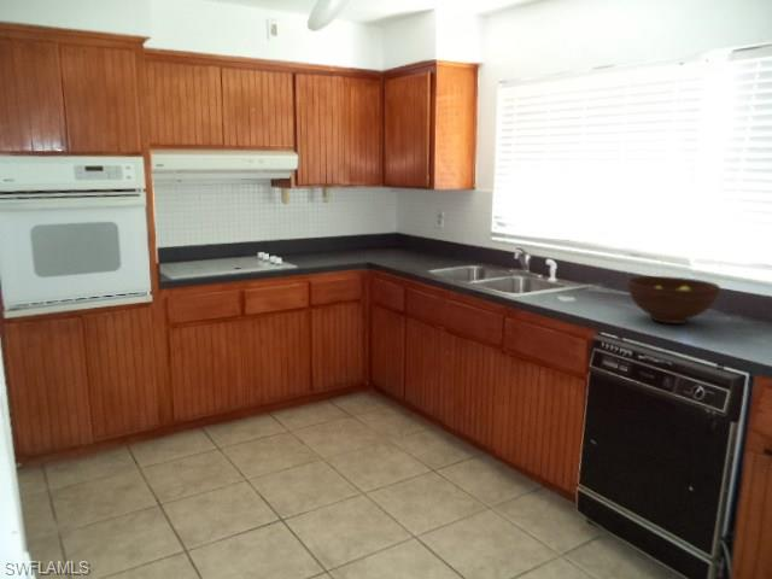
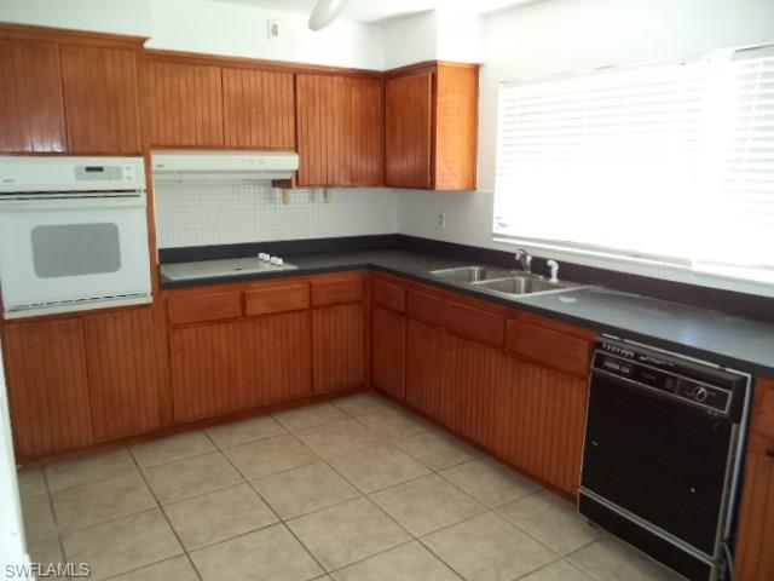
- fruit bowl (671, 302)
